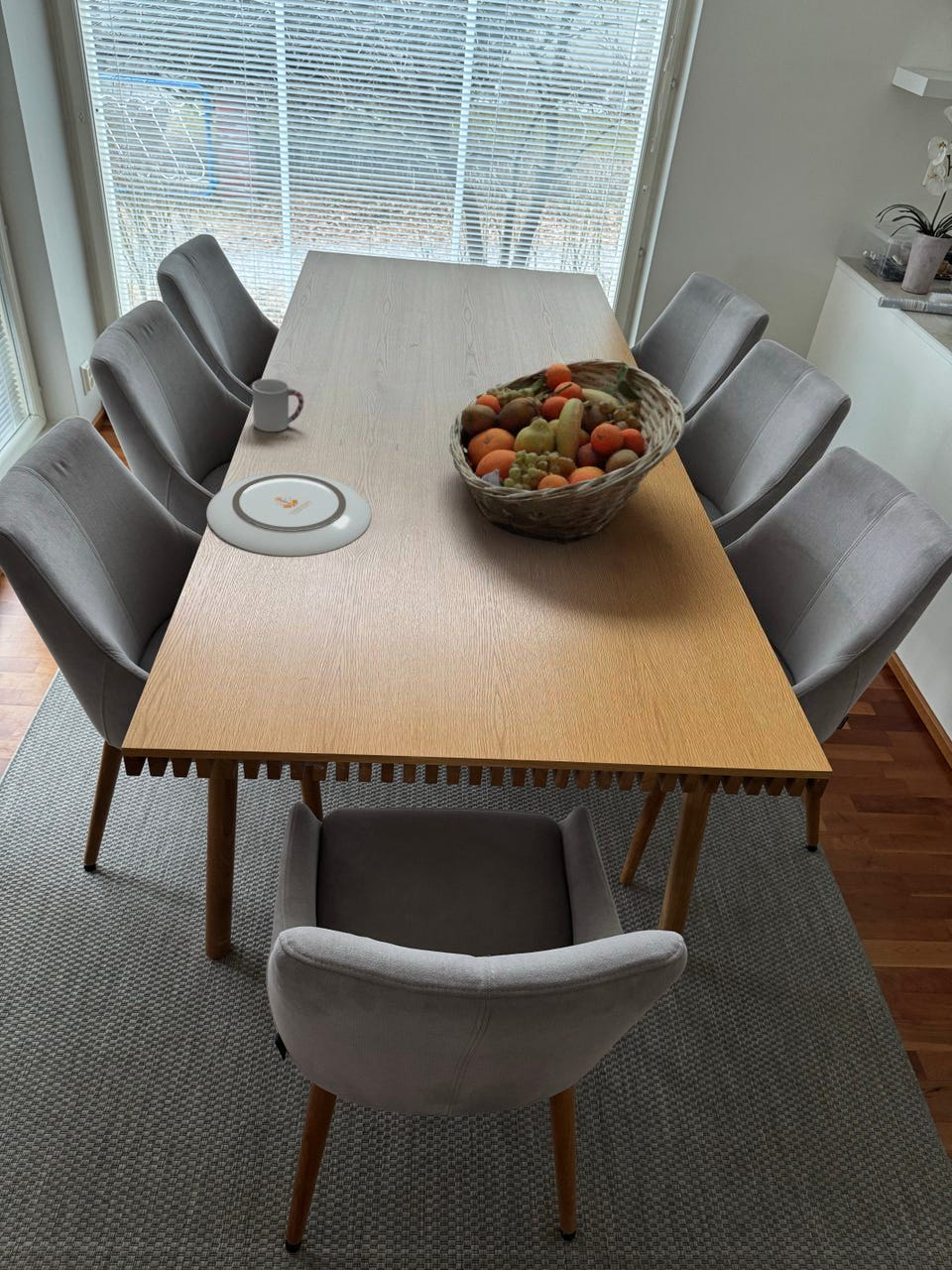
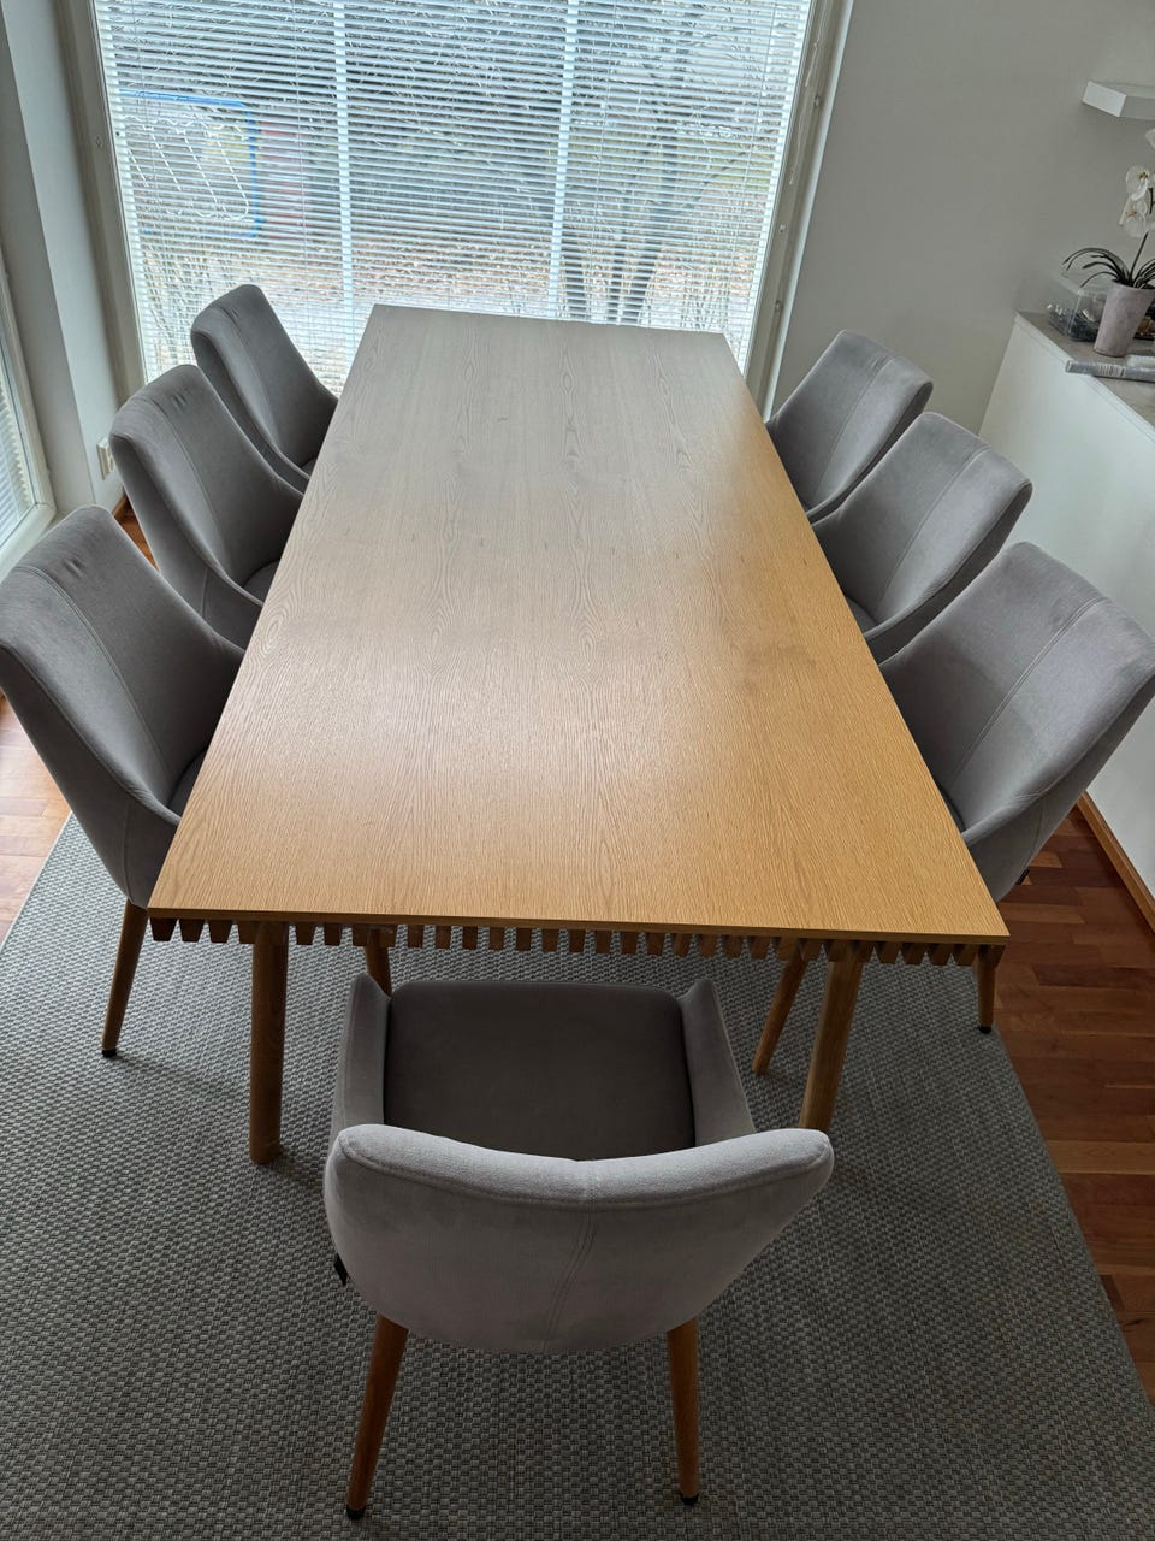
- fruit basket (560, 444)
- plate (290, 506)
- cup (278, 405)
